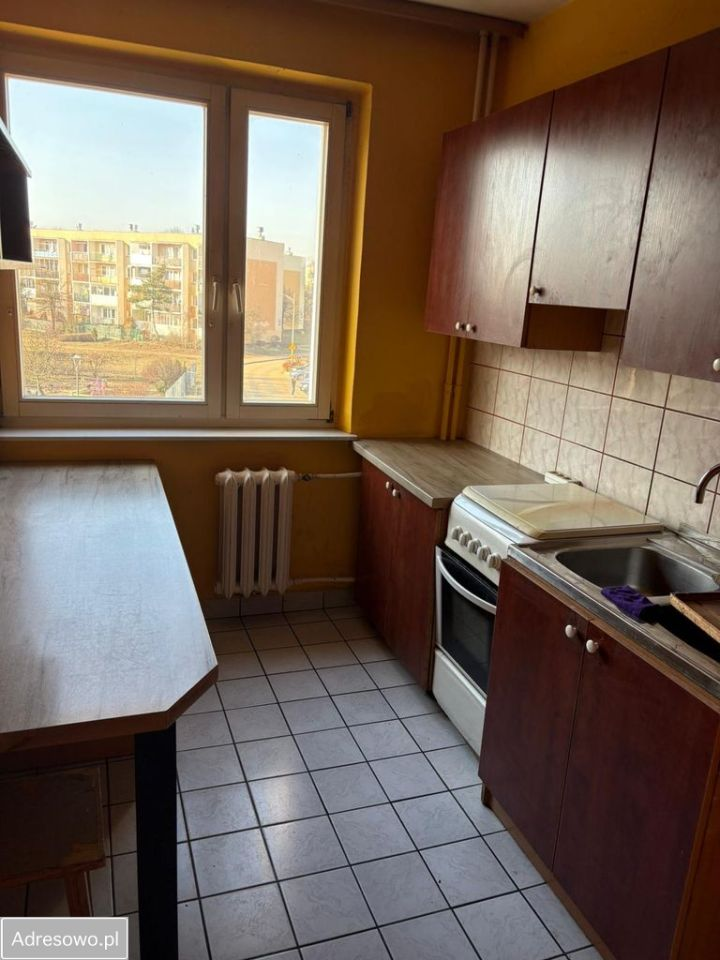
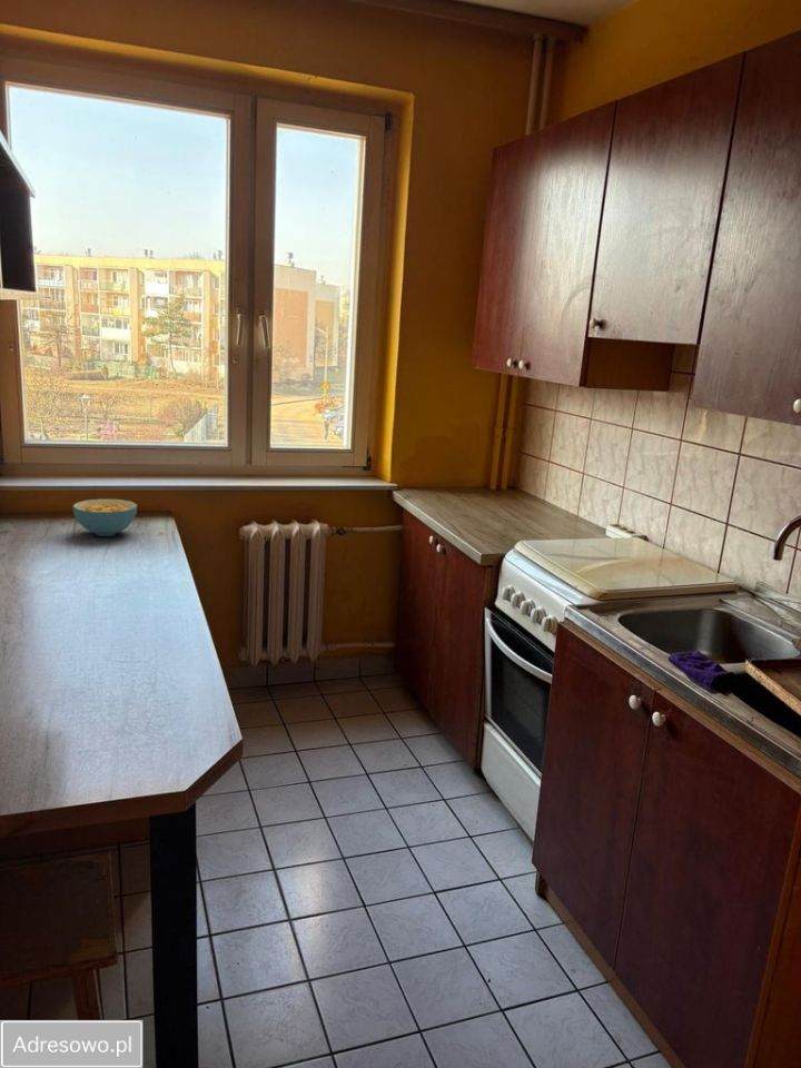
+ cereal bowl (106, 520)
